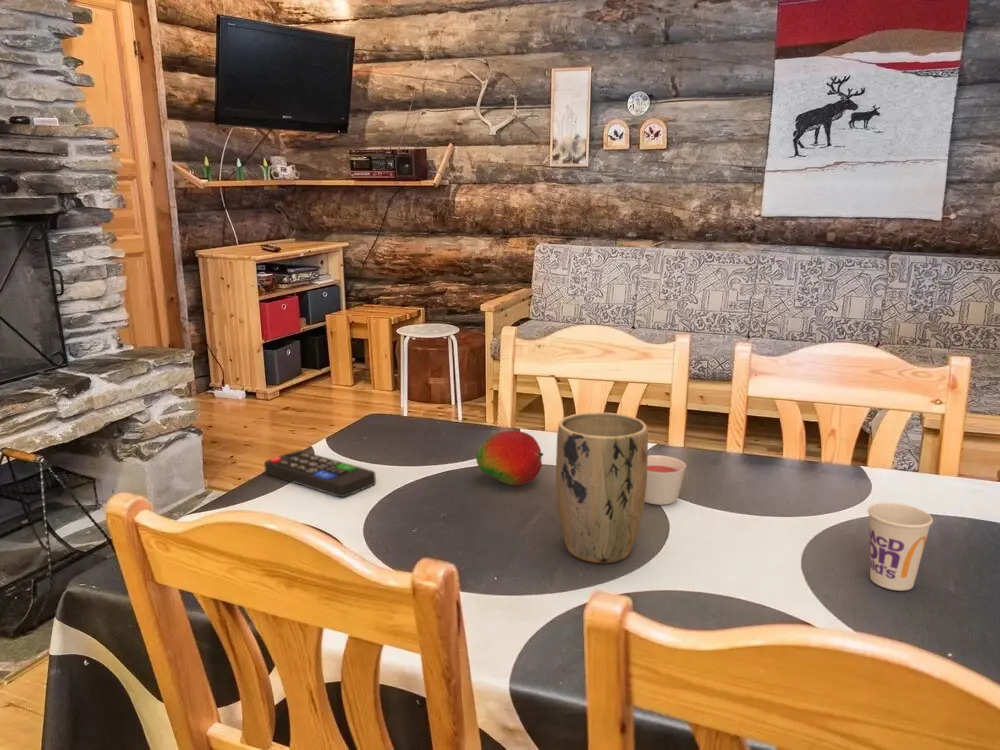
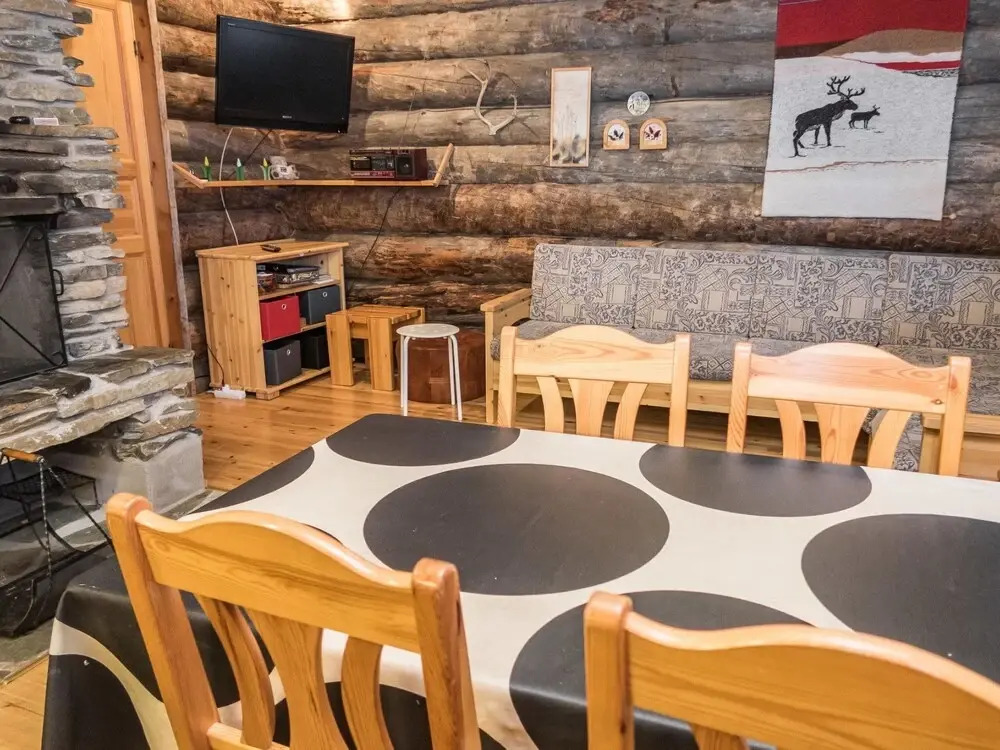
- candle (658, 480)
- plant pot (600, 488)
- cup (895, 547)
- remote control (319, 471)
- fruit (509, 457)
